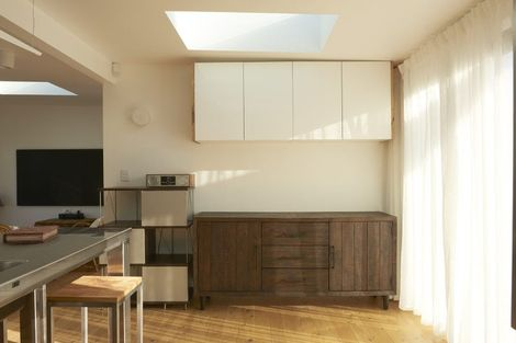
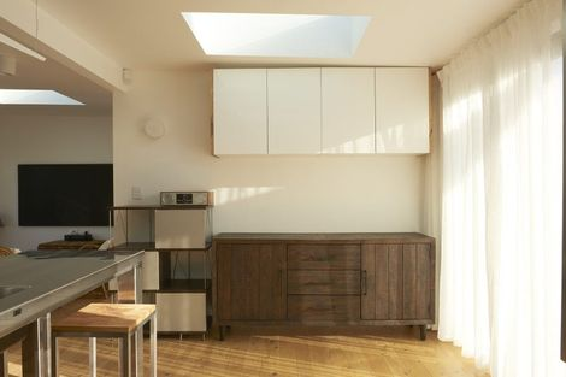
- book (32, 233)
